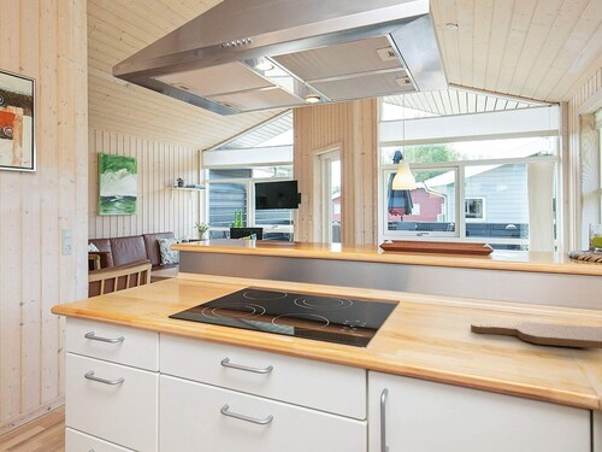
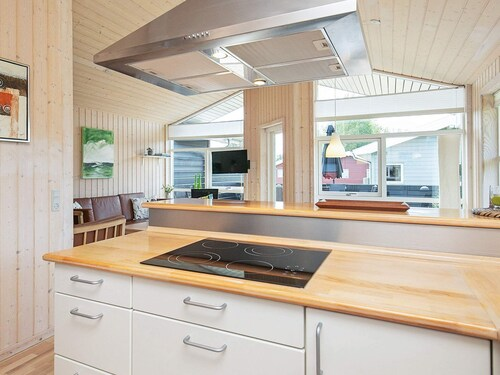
- cutting board (547, 333)
